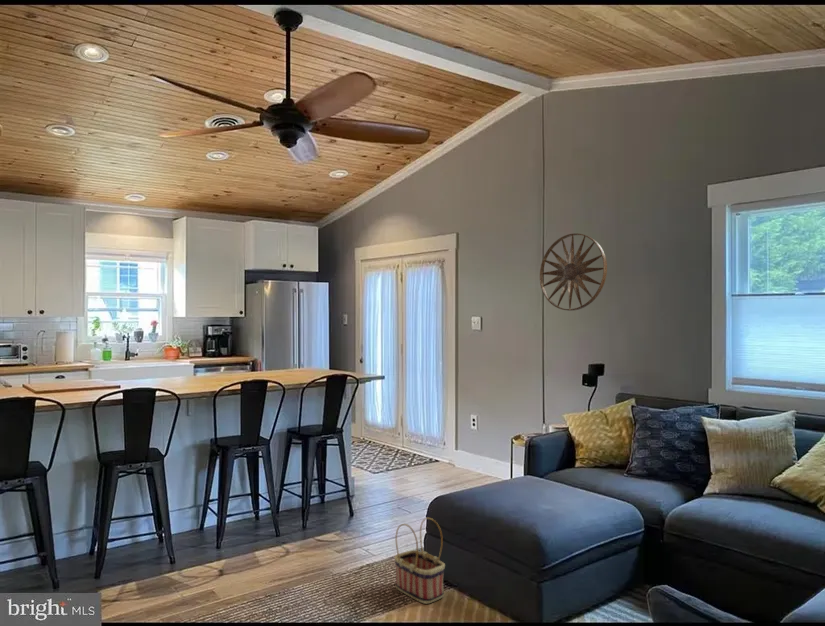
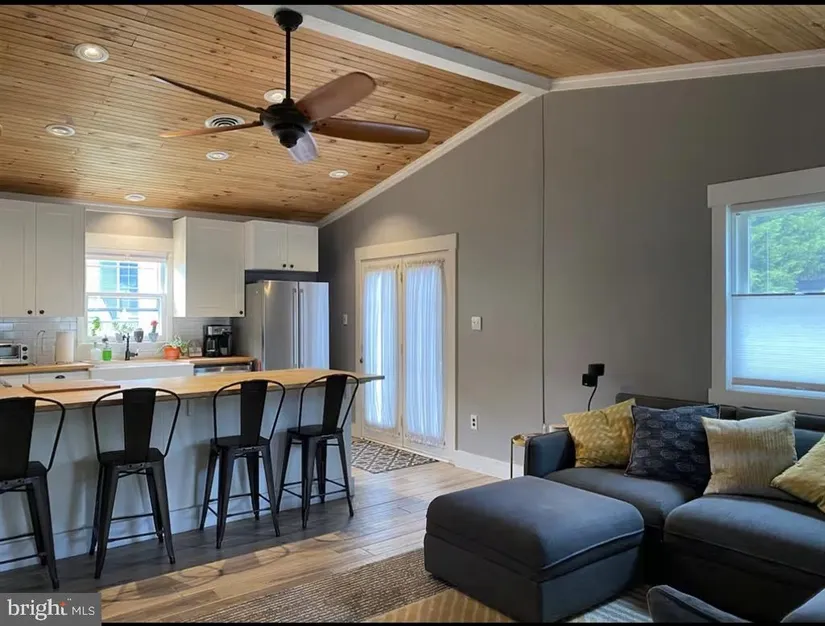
- wall art (571, 272)
- basket (419, 556)
